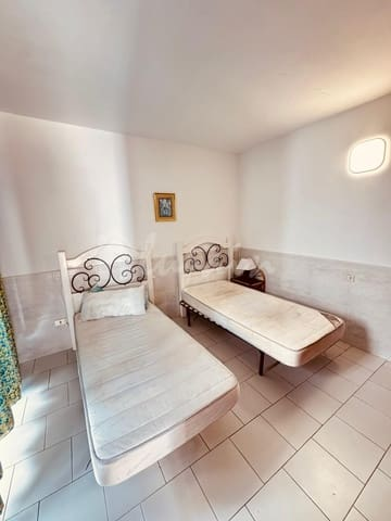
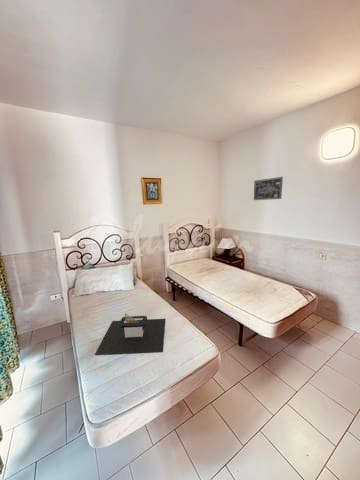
+ wall art (267, 189)
+ architectural model (133, 324)
